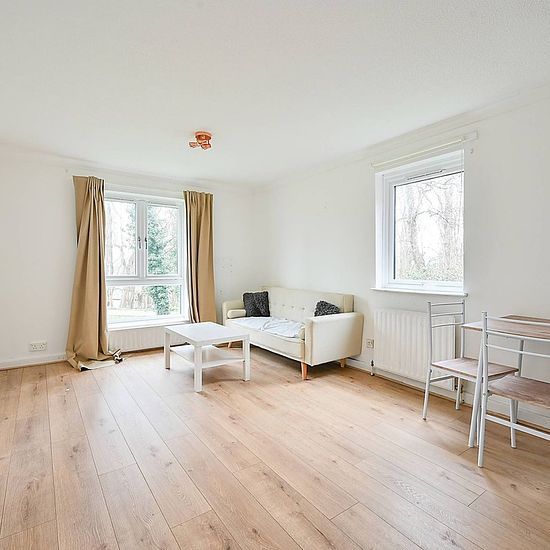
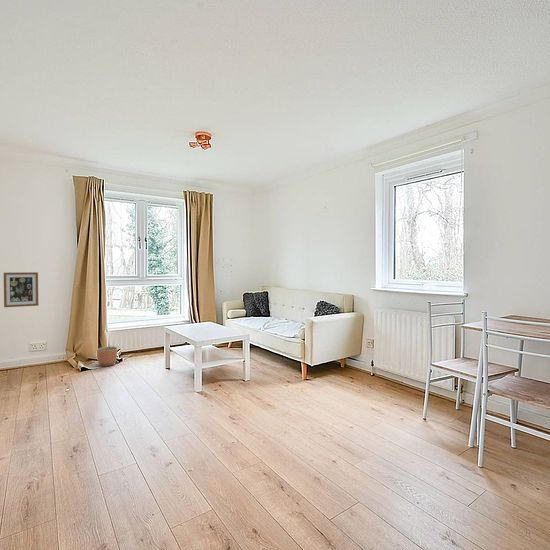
+ planter (107, 356)
+ wall art (21, 289)
